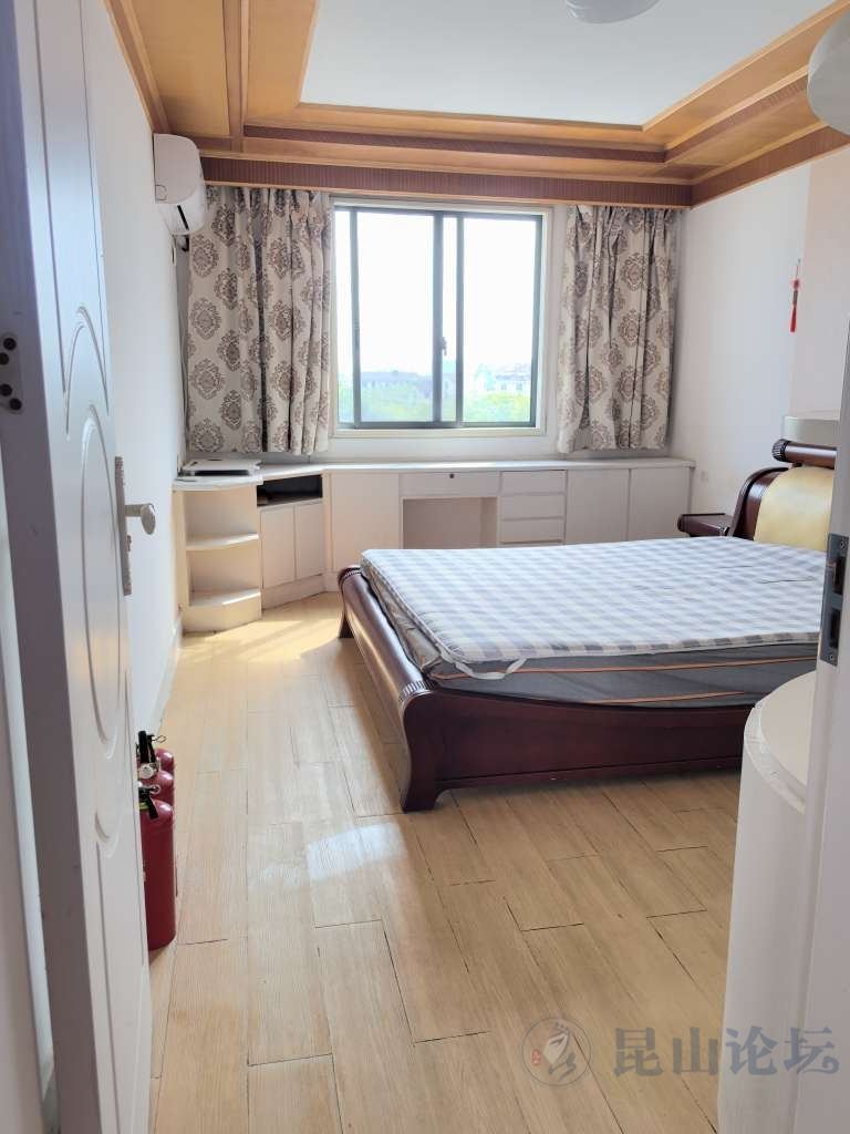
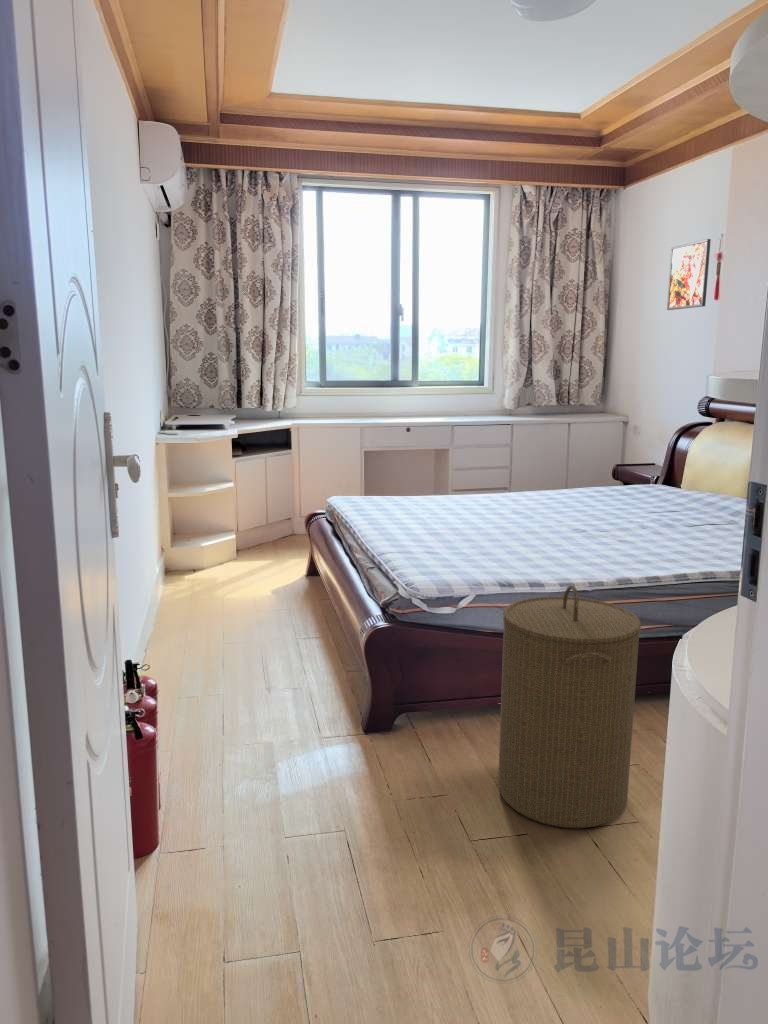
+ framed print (687, 276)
+ laundry hamper (566, 691)
